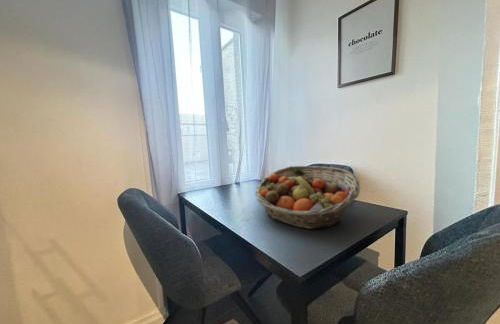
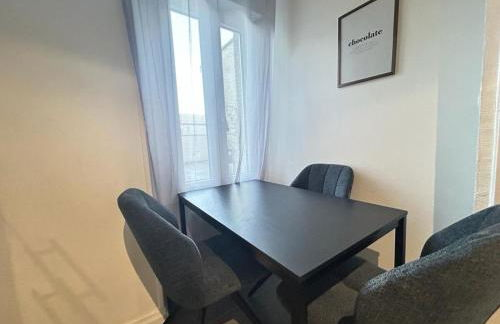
- fruit basket (303, 192)
